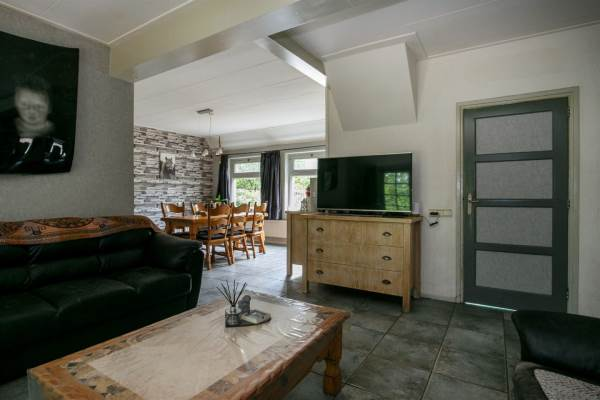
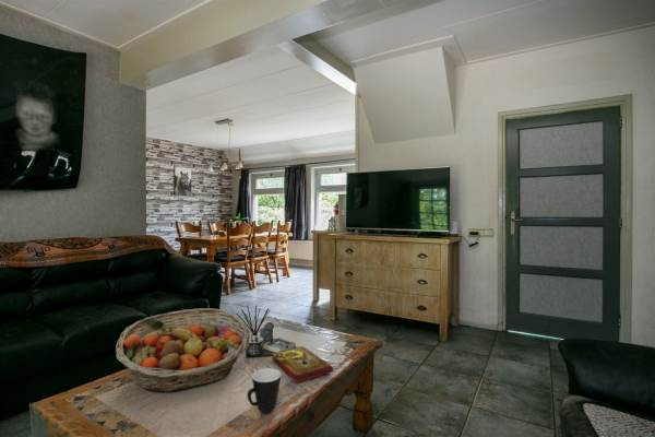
+ fruit basket (187, 345)
+ book (300, 362)
+ mug (263, 393)
